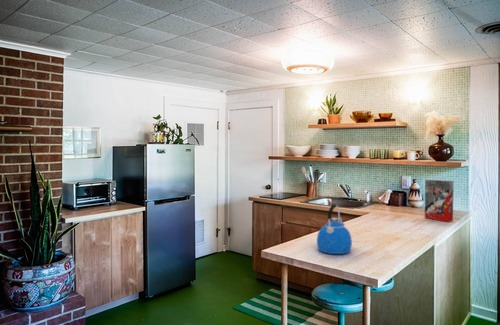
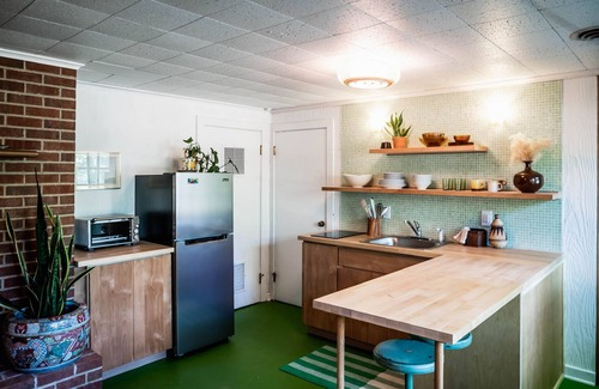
- kettle (335, 226)
- cereal box (438, 200)
